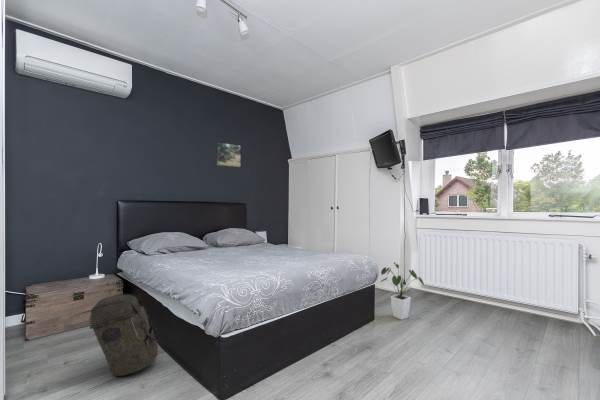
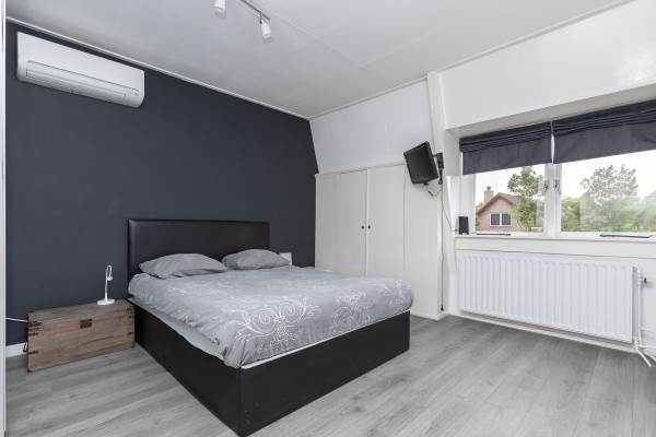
- house plant (402, 290)
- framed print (228, 155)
- backpack (127, 331)
